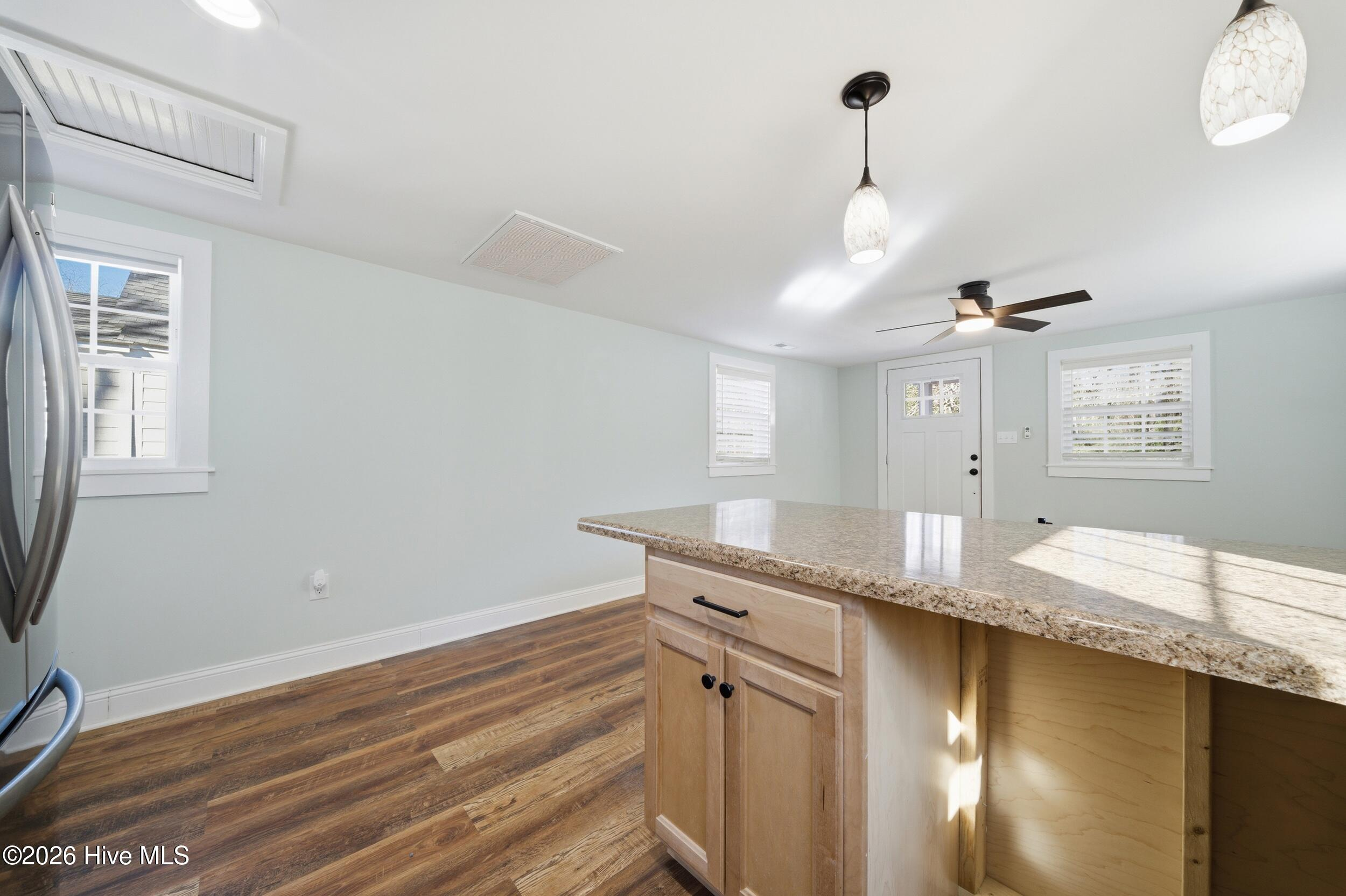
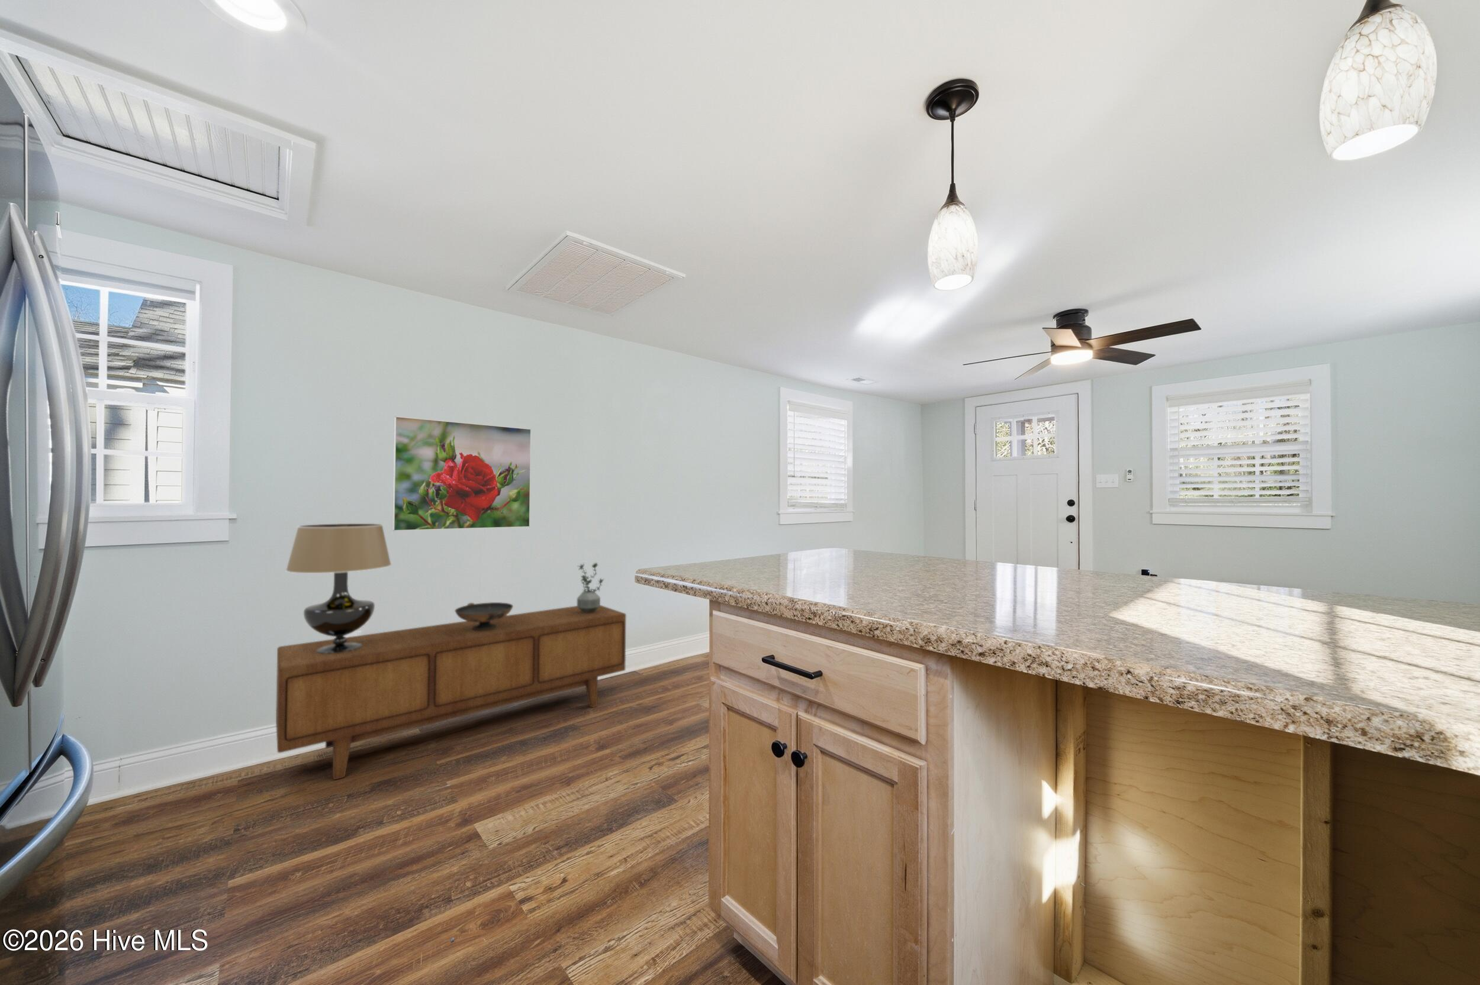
+ decorative bowl (484, 617)
+ table lamp (341, 586)
+ sideboard (475, 676)
+ potted plant (589, 587)
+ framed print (466, 476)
